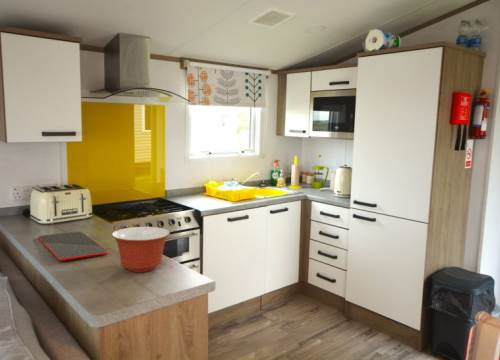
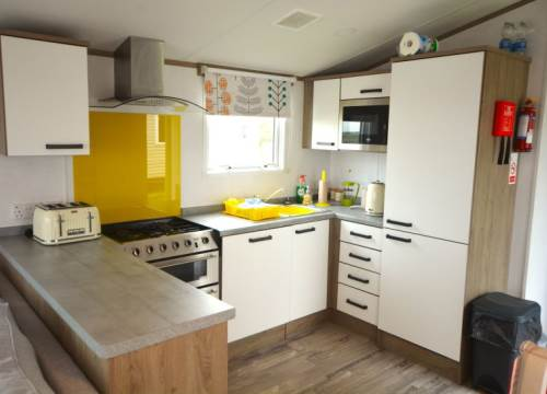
- mixing bowl (141, 250)
- cutting board (71, 244)
